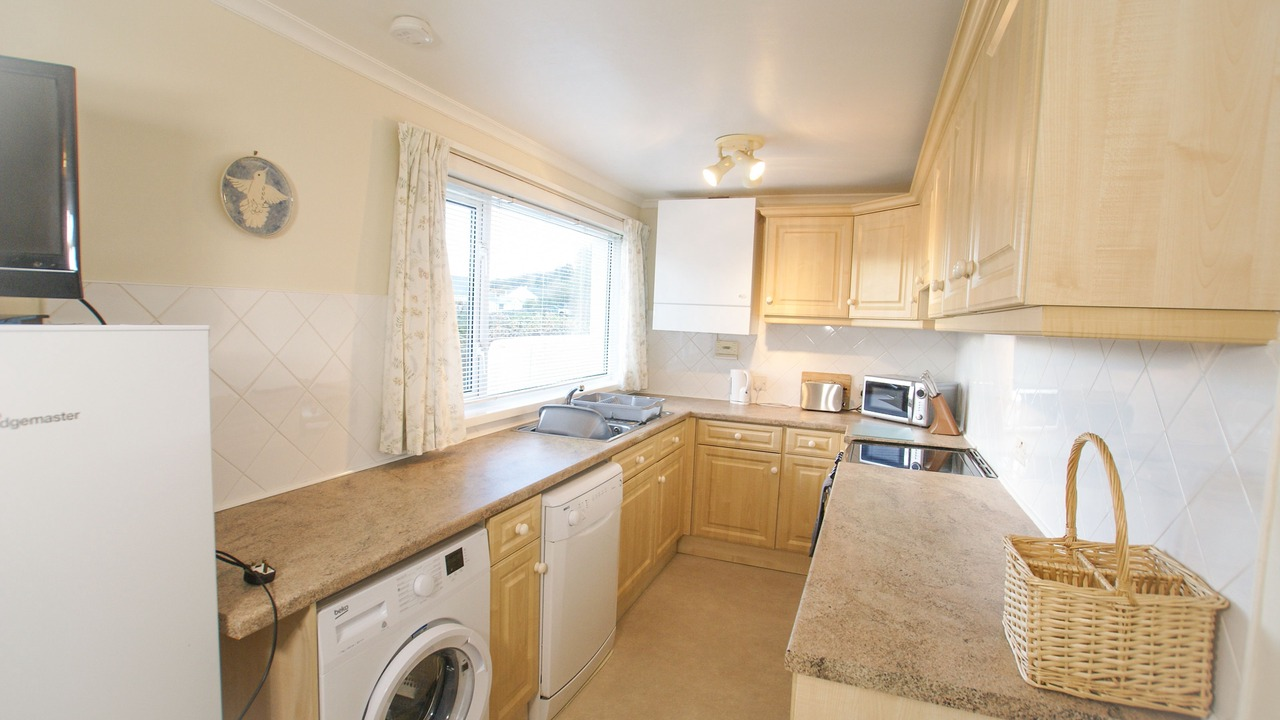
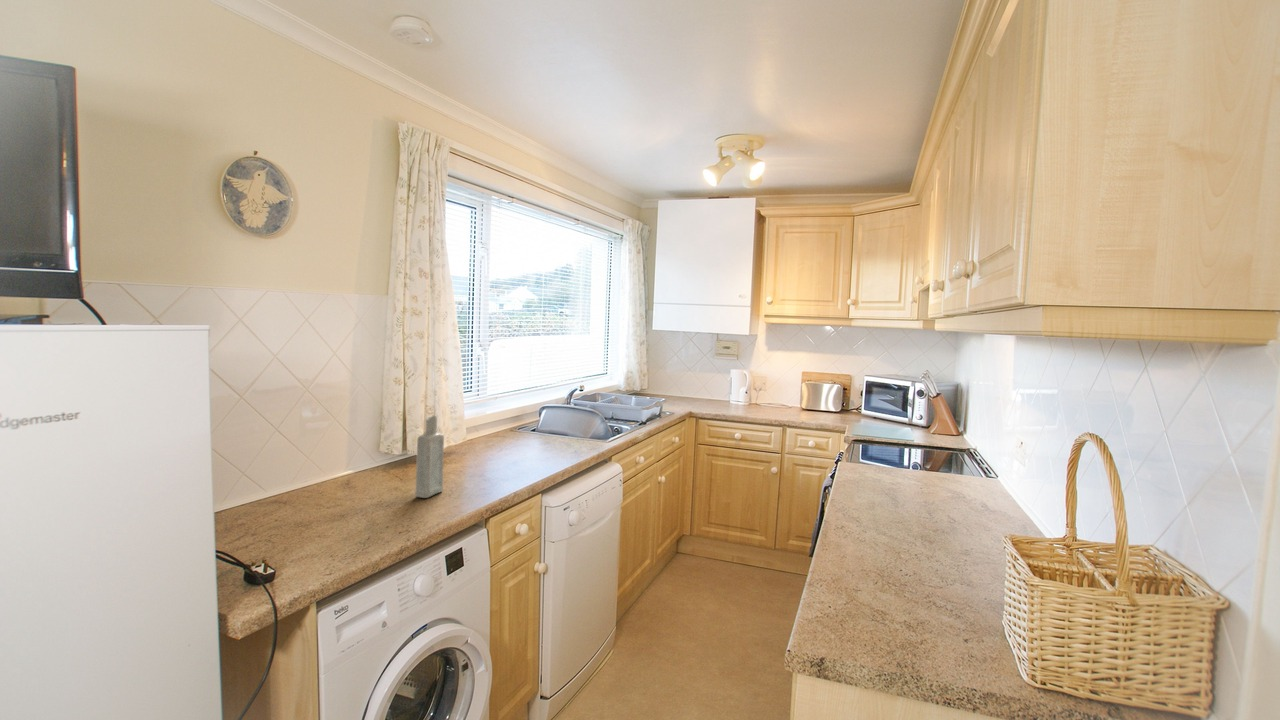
+ bottle (430, 454)
